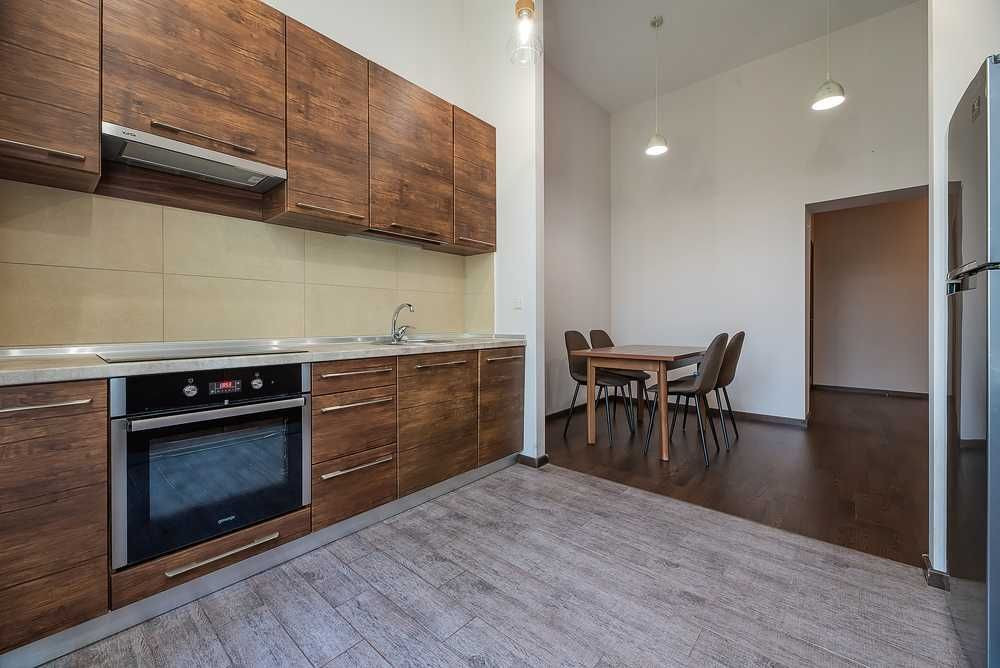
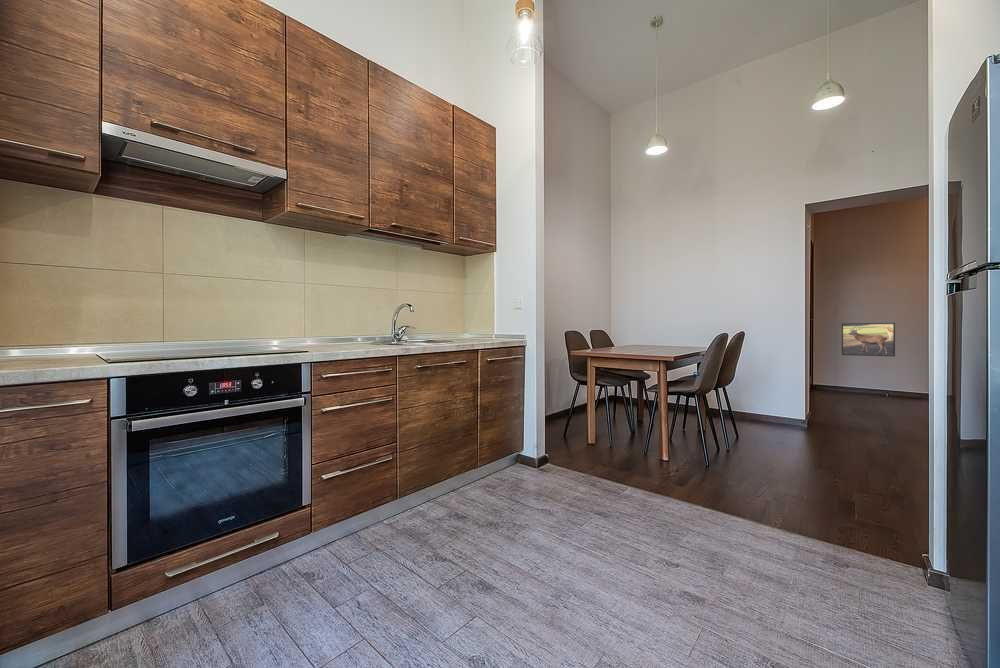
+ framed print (867, 339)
